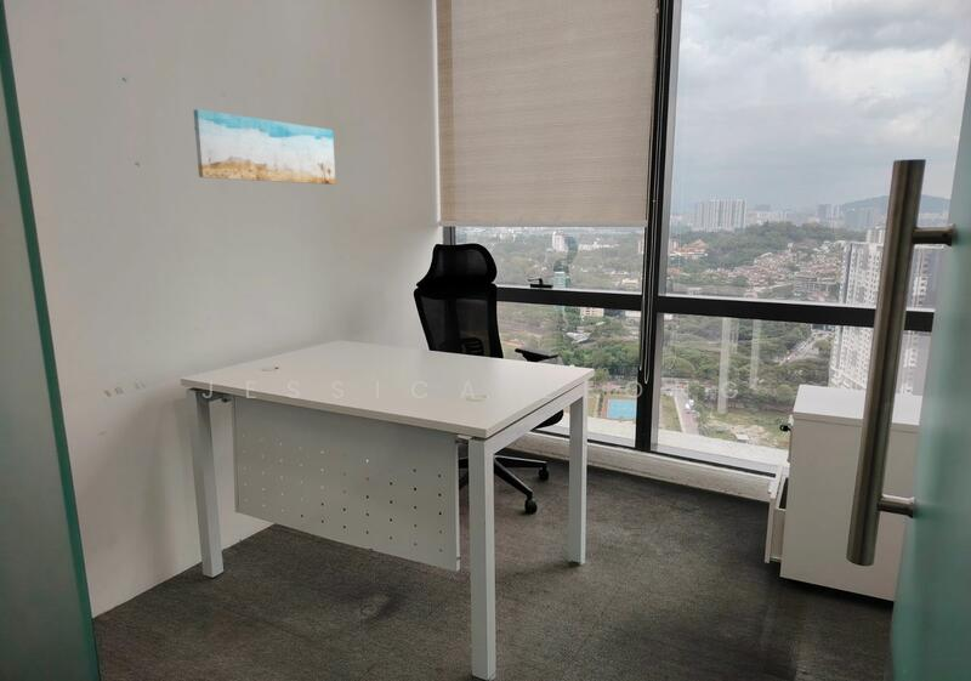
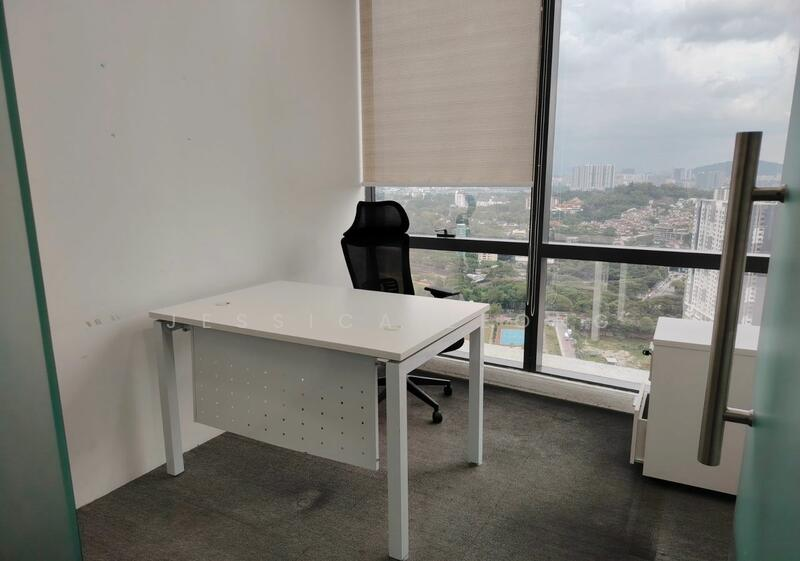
- wall art (271, 151)
